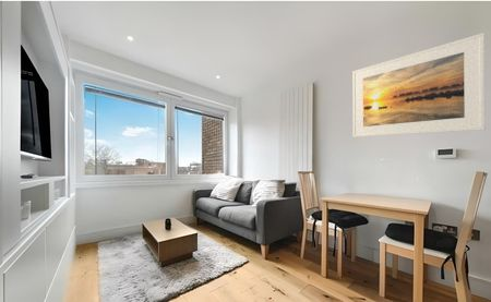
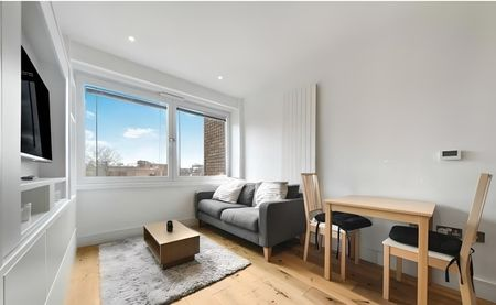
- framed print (406, 95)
